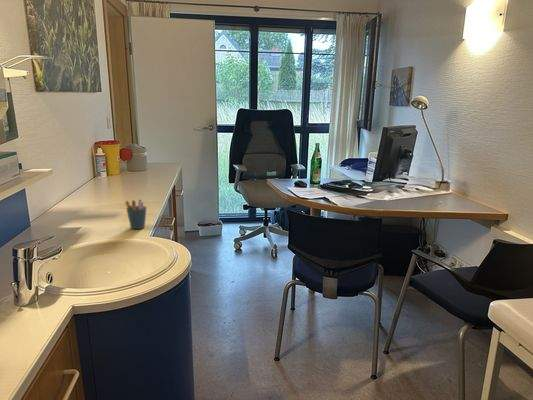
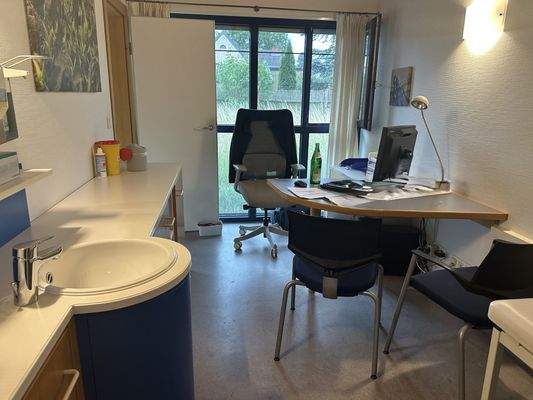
- pen holder (136, 212)
